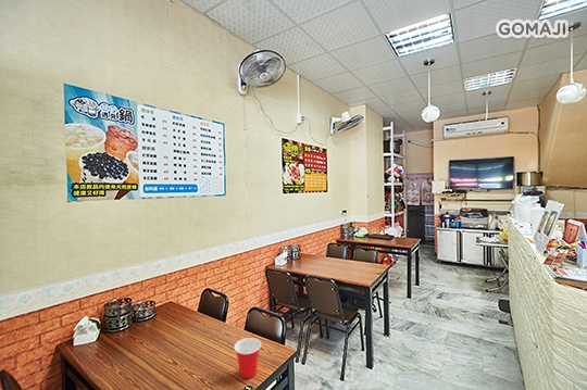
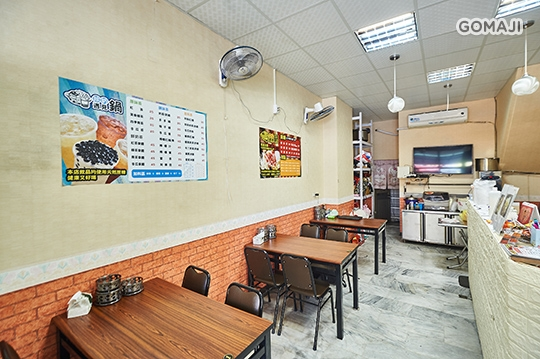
- cup (248, 358)
